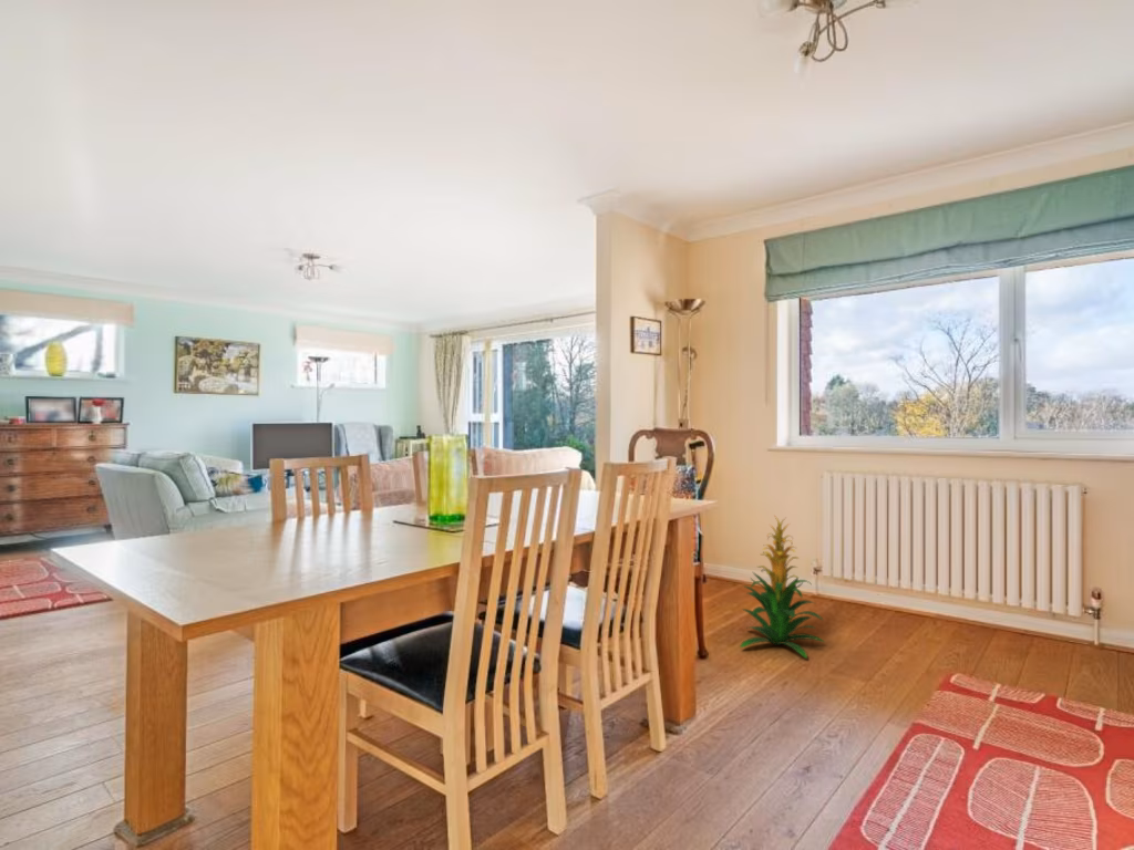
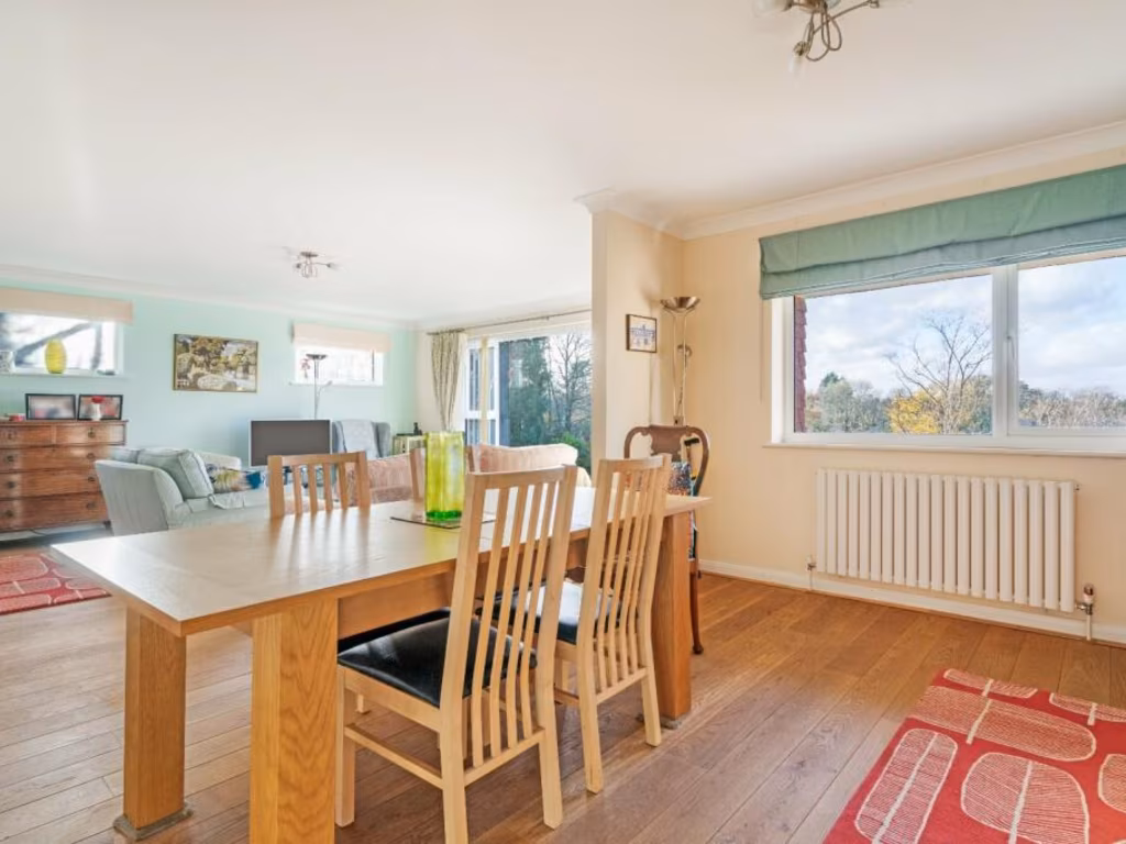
- indoor plant (777, 580)
